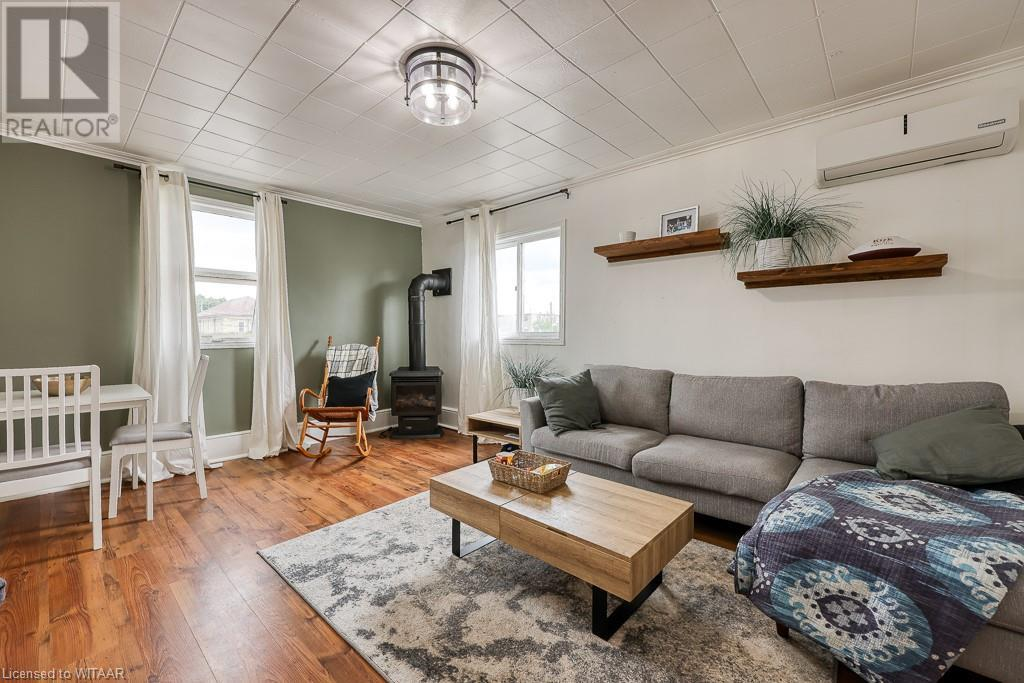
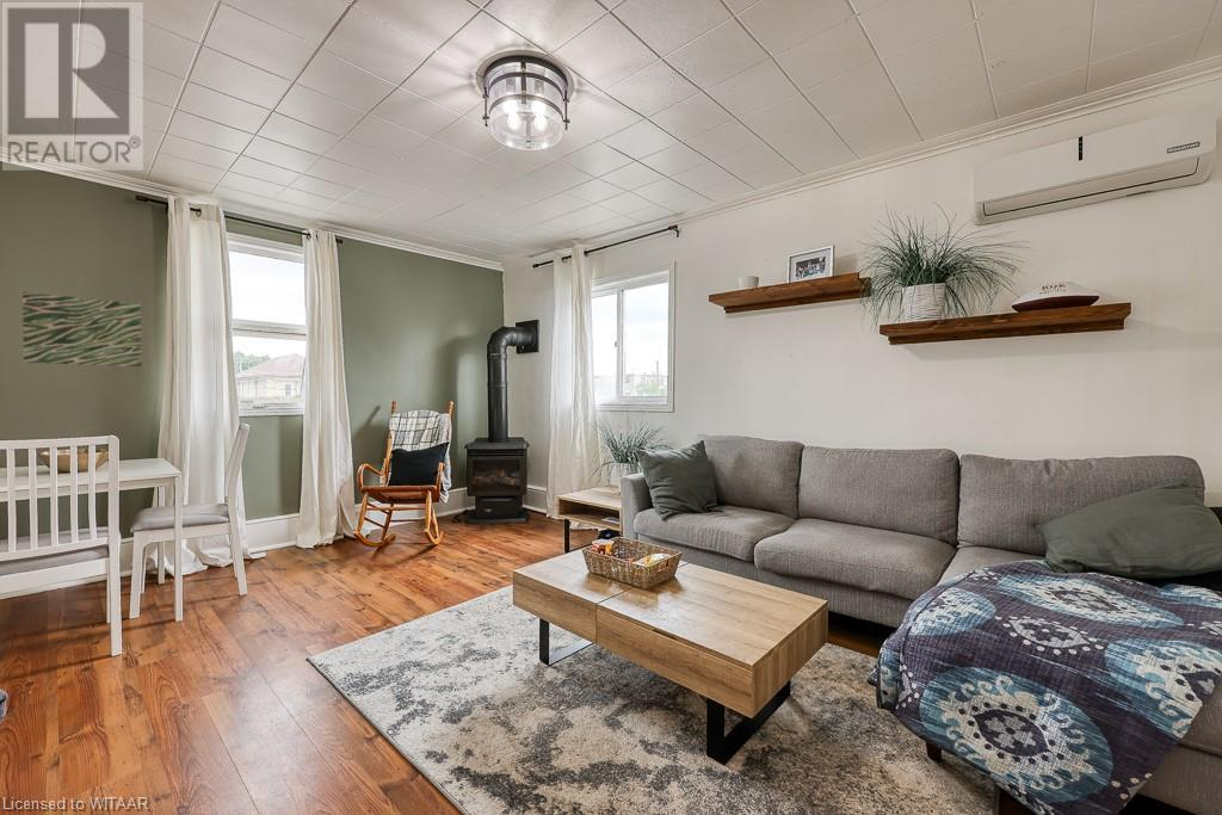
+ wall art (85, 331)
